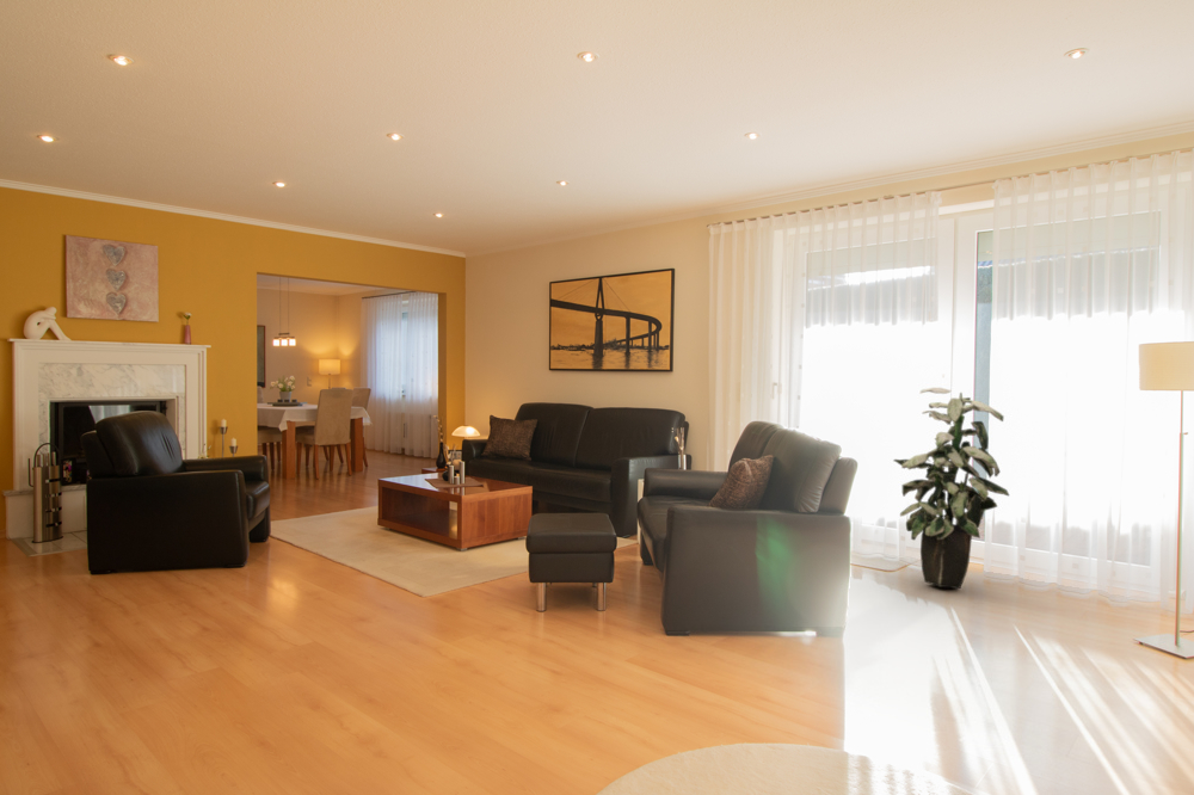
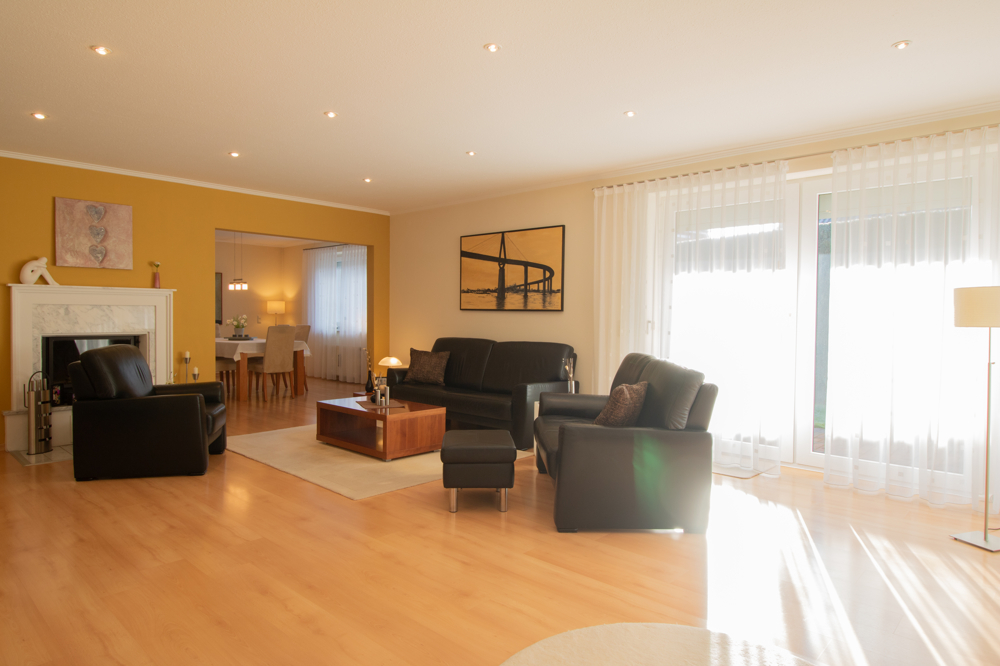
- indoor plant (946, 486)
